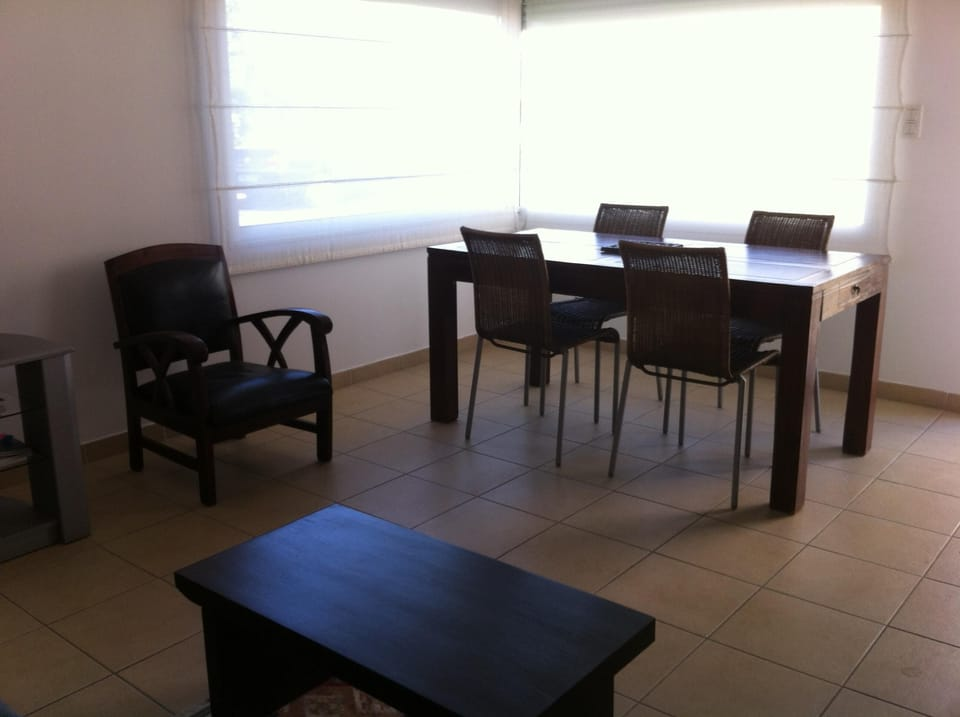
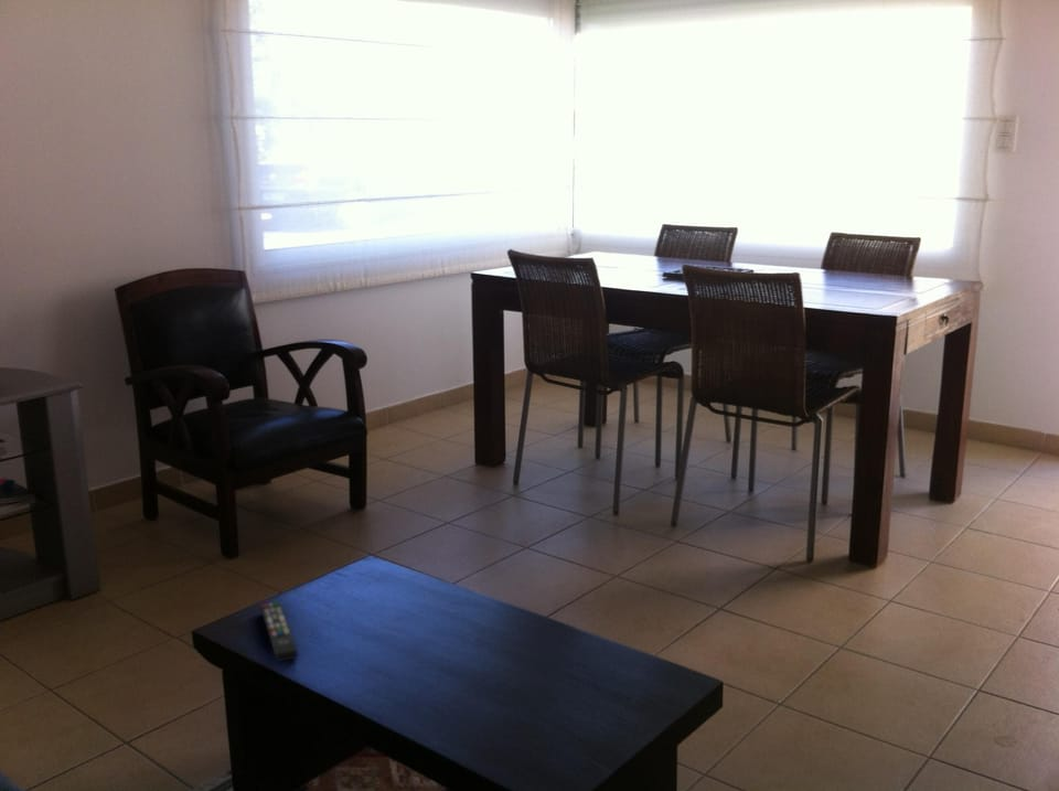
+ remote control (278, 629)
